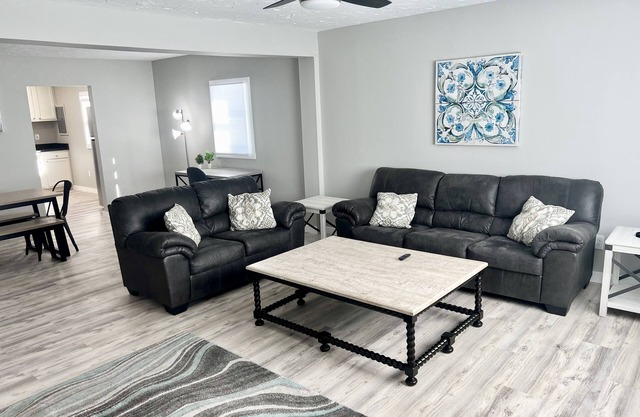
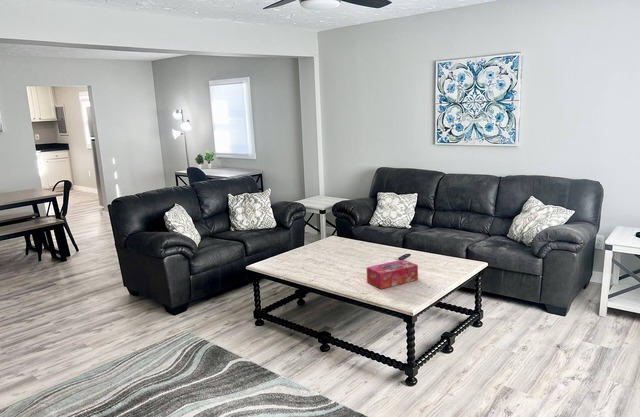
+ tissue box (392, 273)
